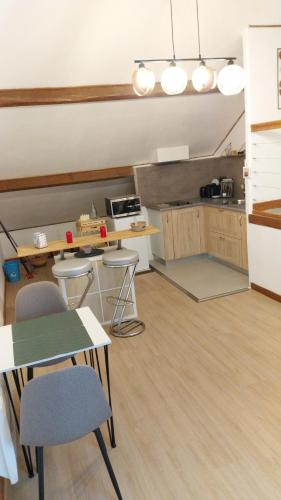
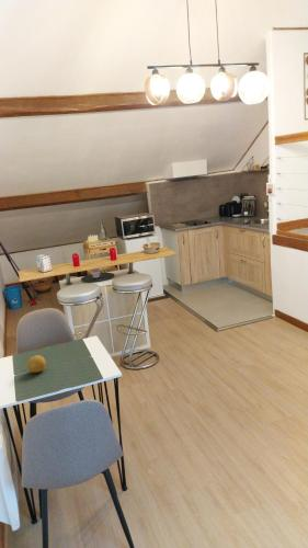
+ fruit (36, 364)
